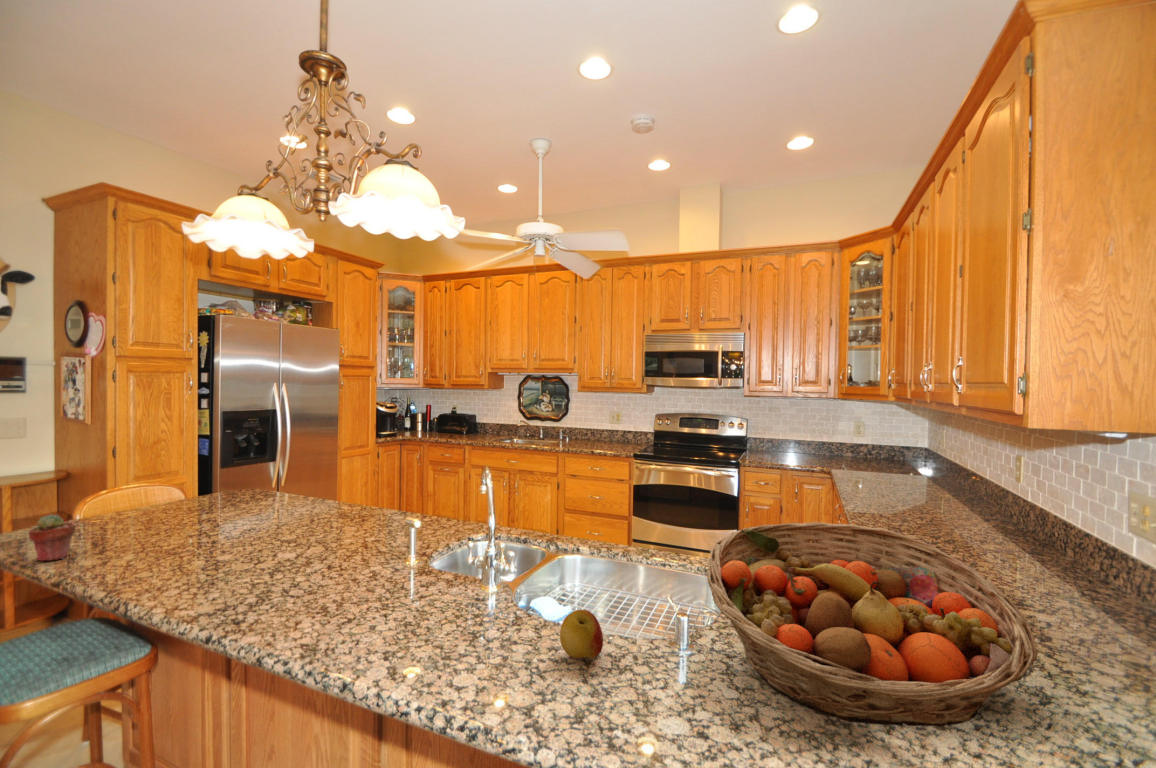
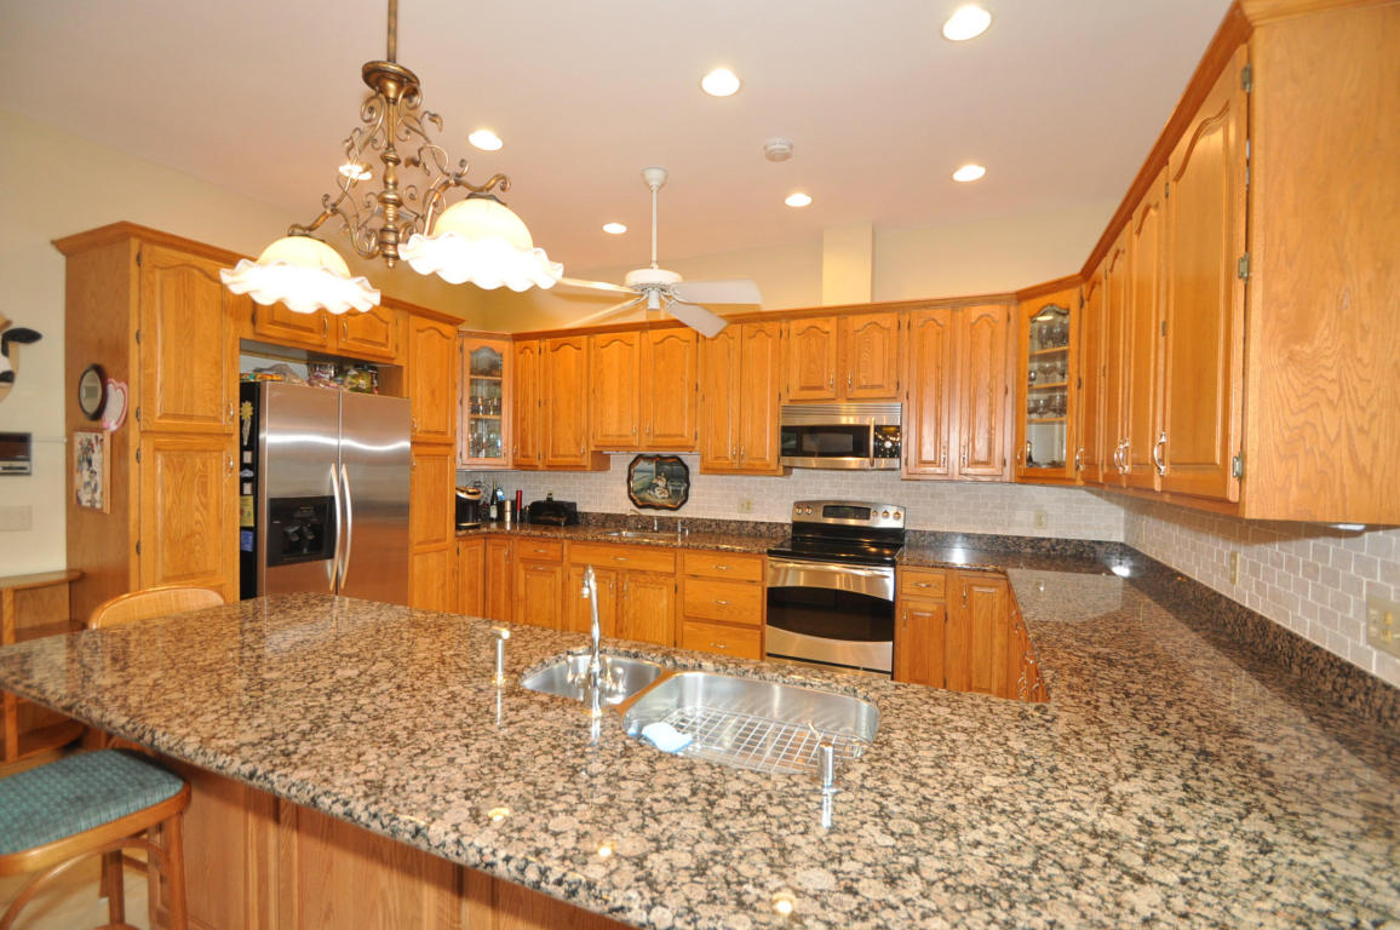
- potted succulent (52, 535)
- apple (581, 634)
- fruit basket (852, 610)
